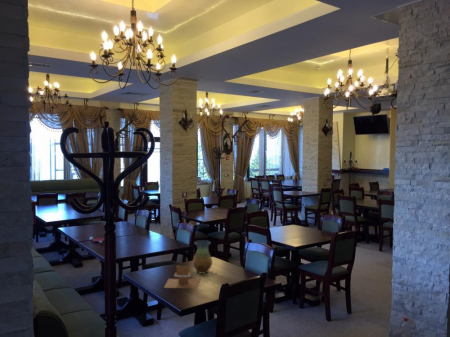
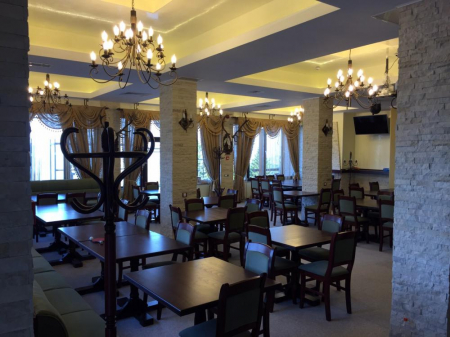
- napkin holder (182, 274)
- vase (202, 256)
